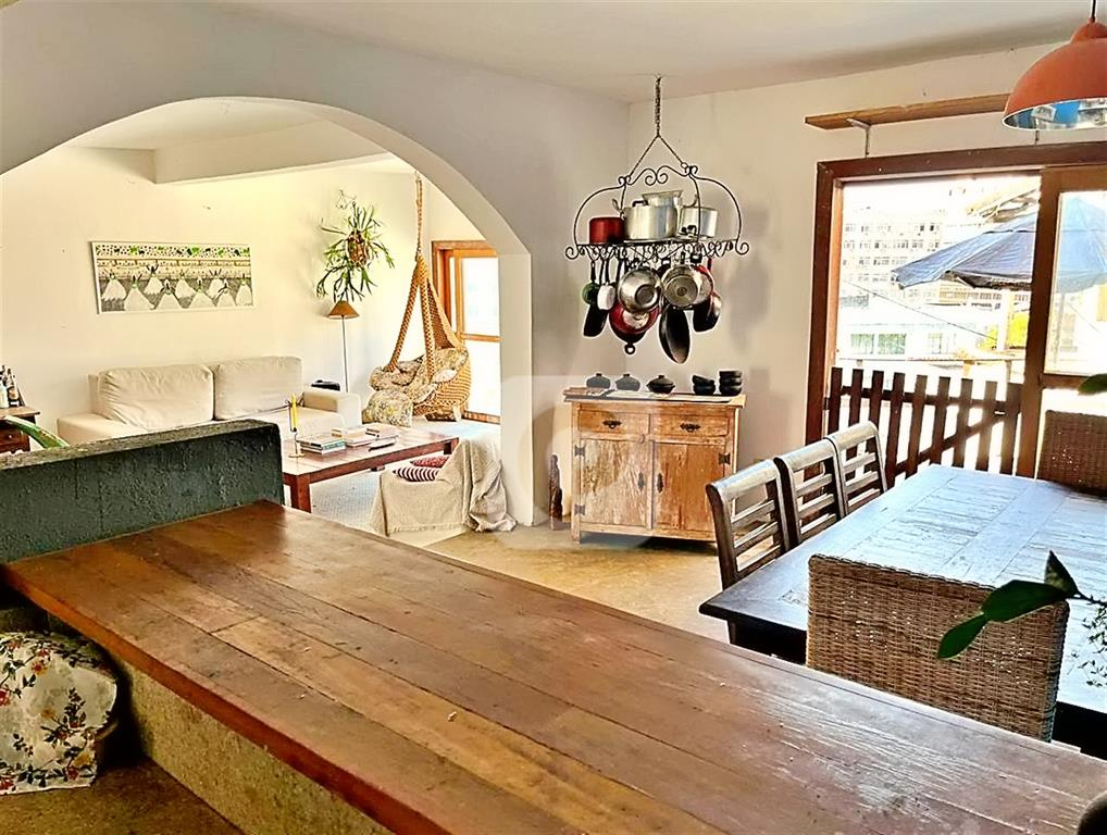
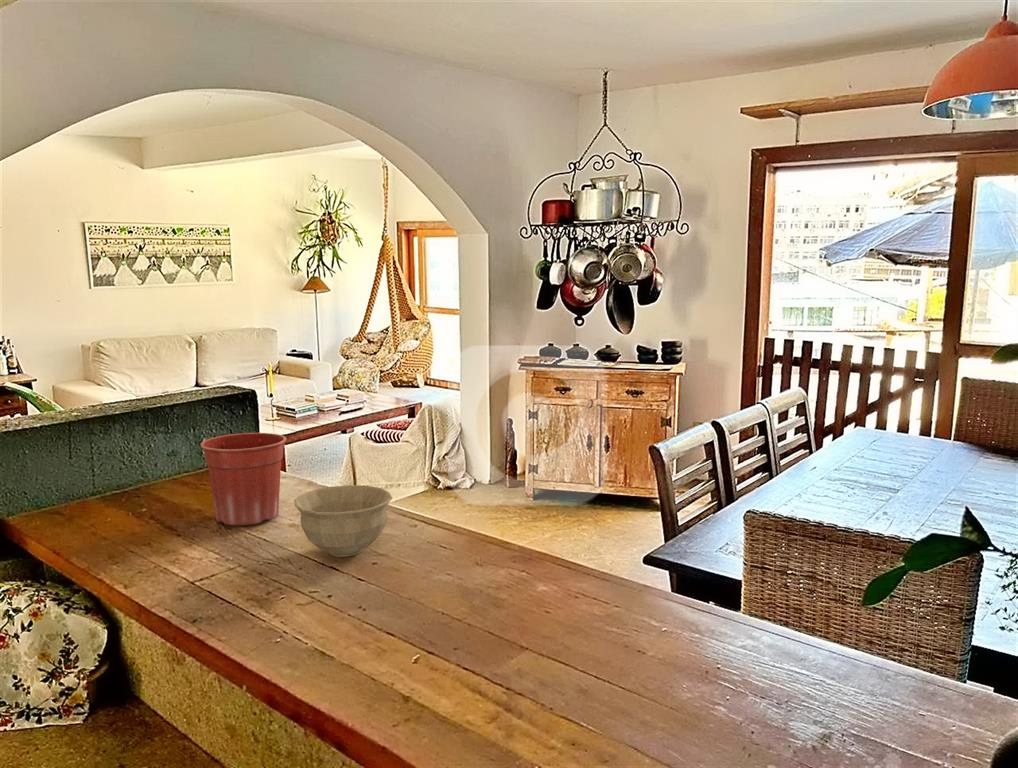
+ bowl (344, 524)
+ flower pot (246, 479)
